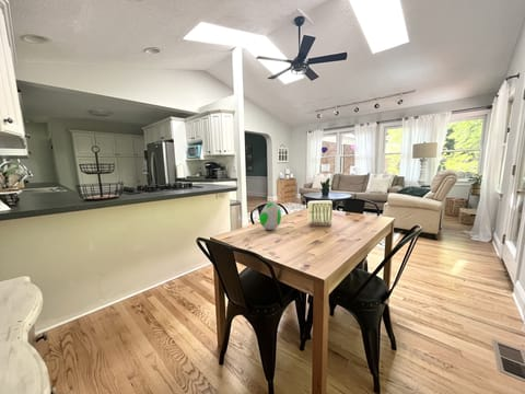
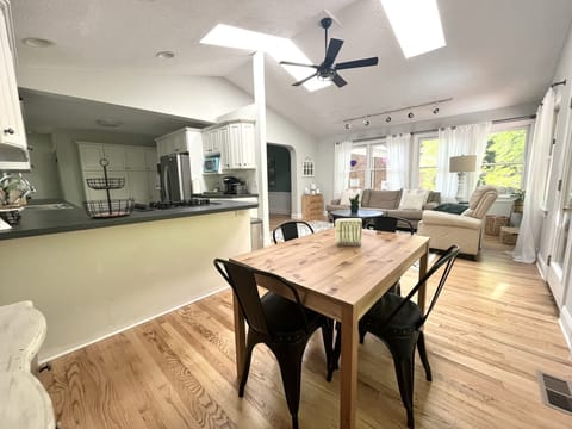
- decorative egg (270, 216)
